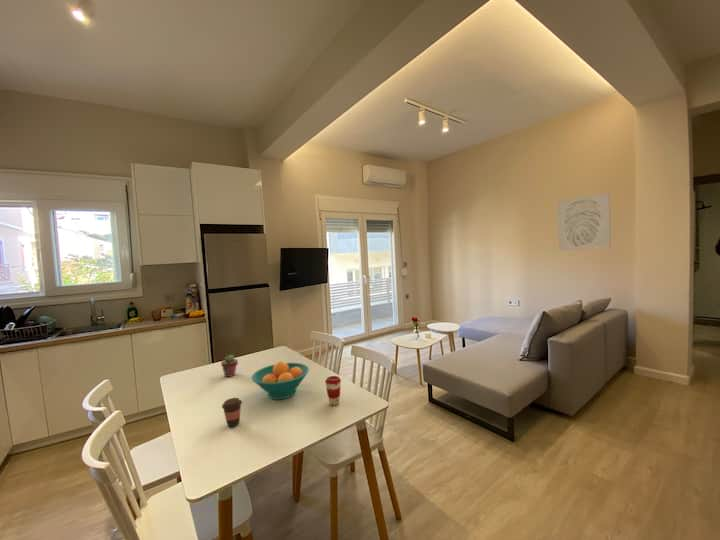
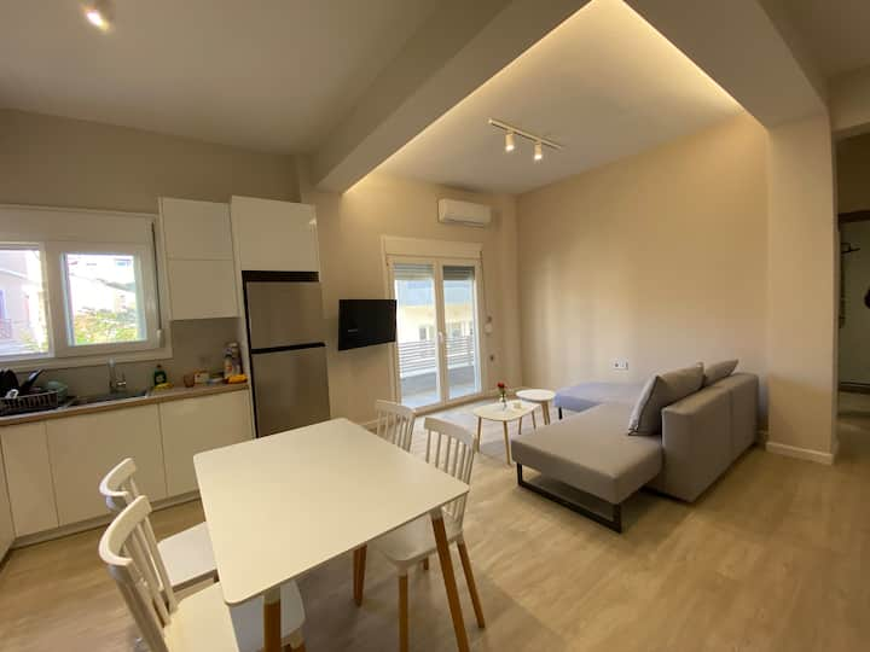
- coffee cup (232, 412)
- wall art (582, 223)
- potted succulent (229, 365)
- coffee cup (333, 390)
- fruit bowl (281, 378)
